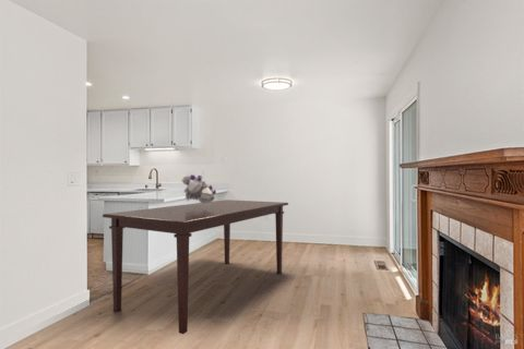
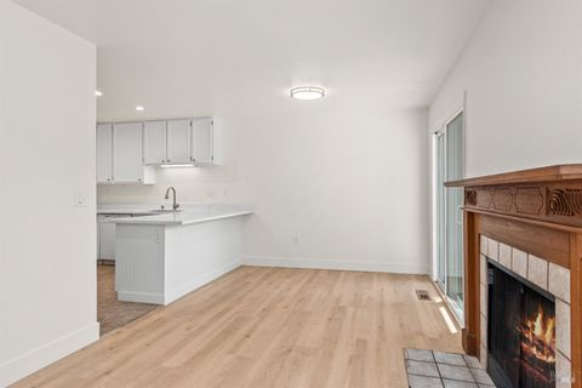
- bouquet (195, 191)
- dining table (224, 244)
